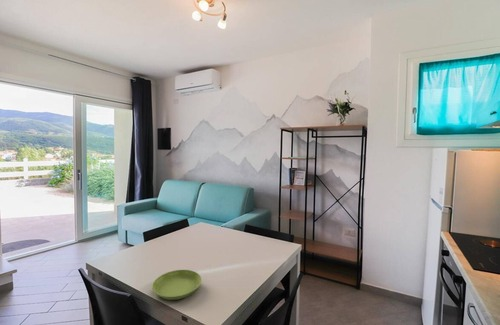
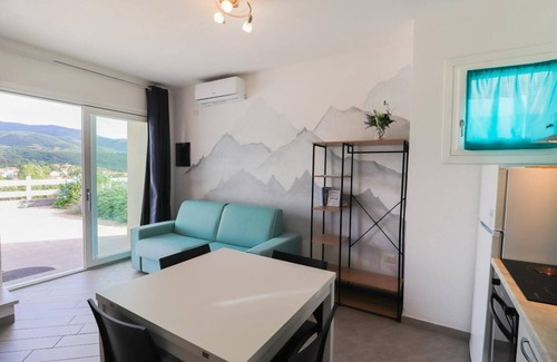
- saucer (177, 285)
